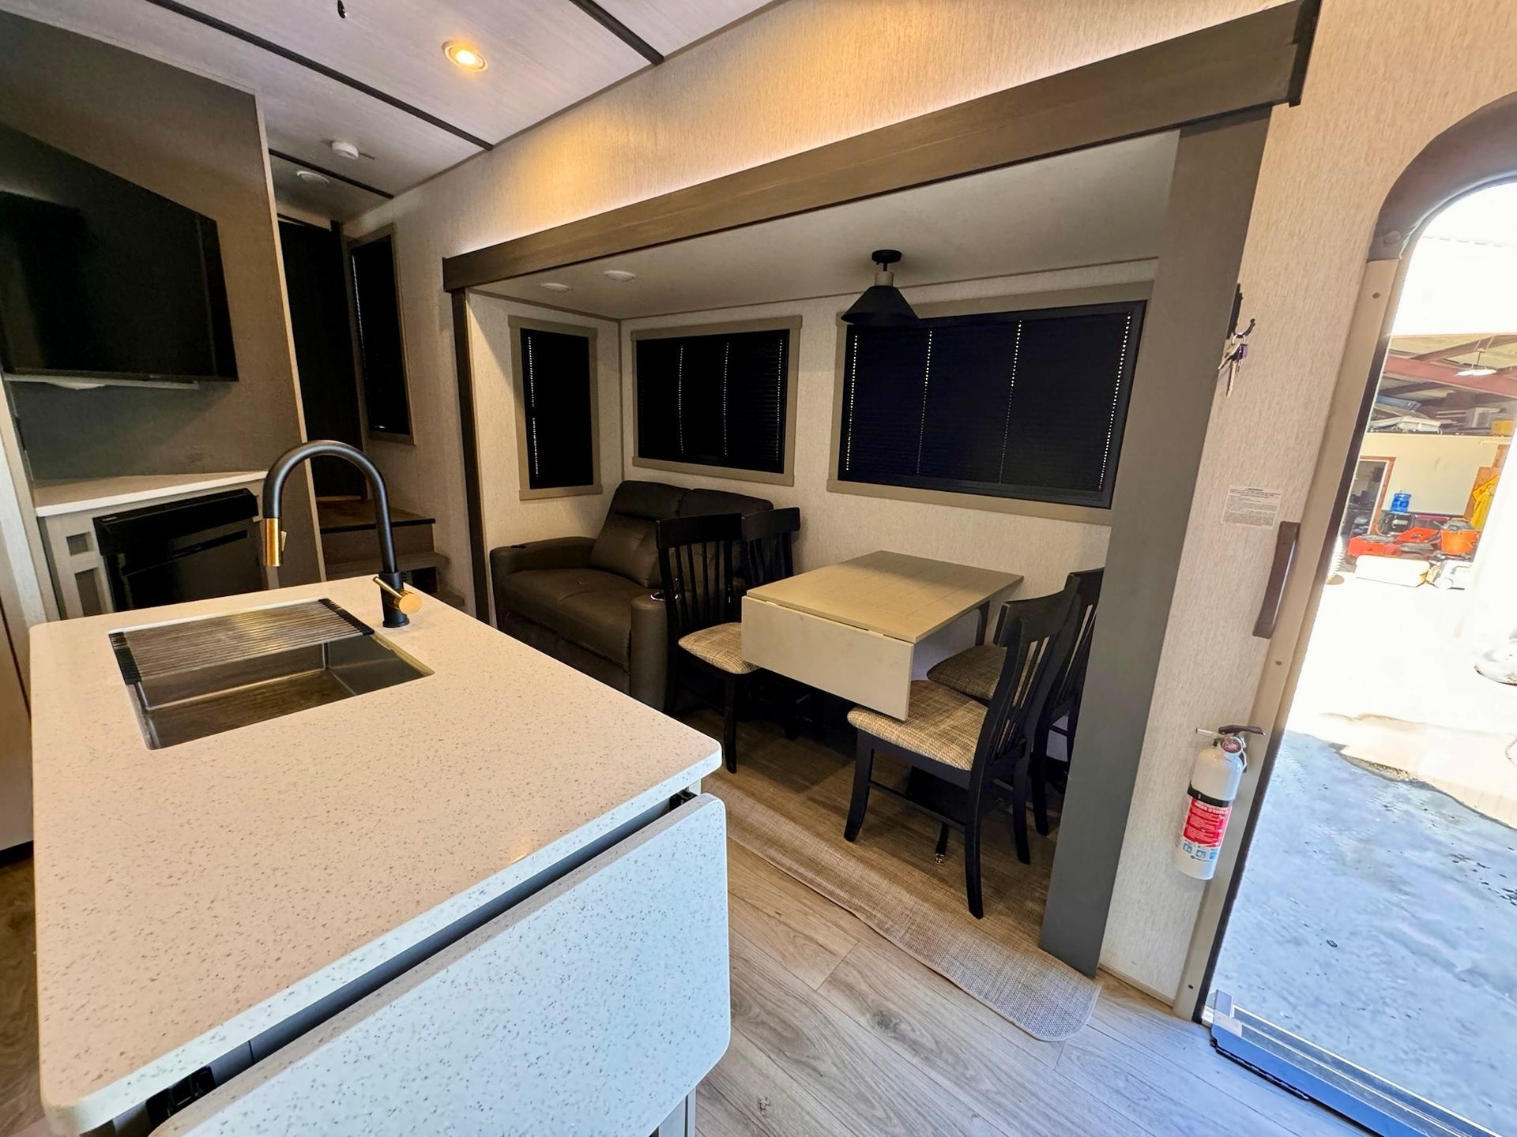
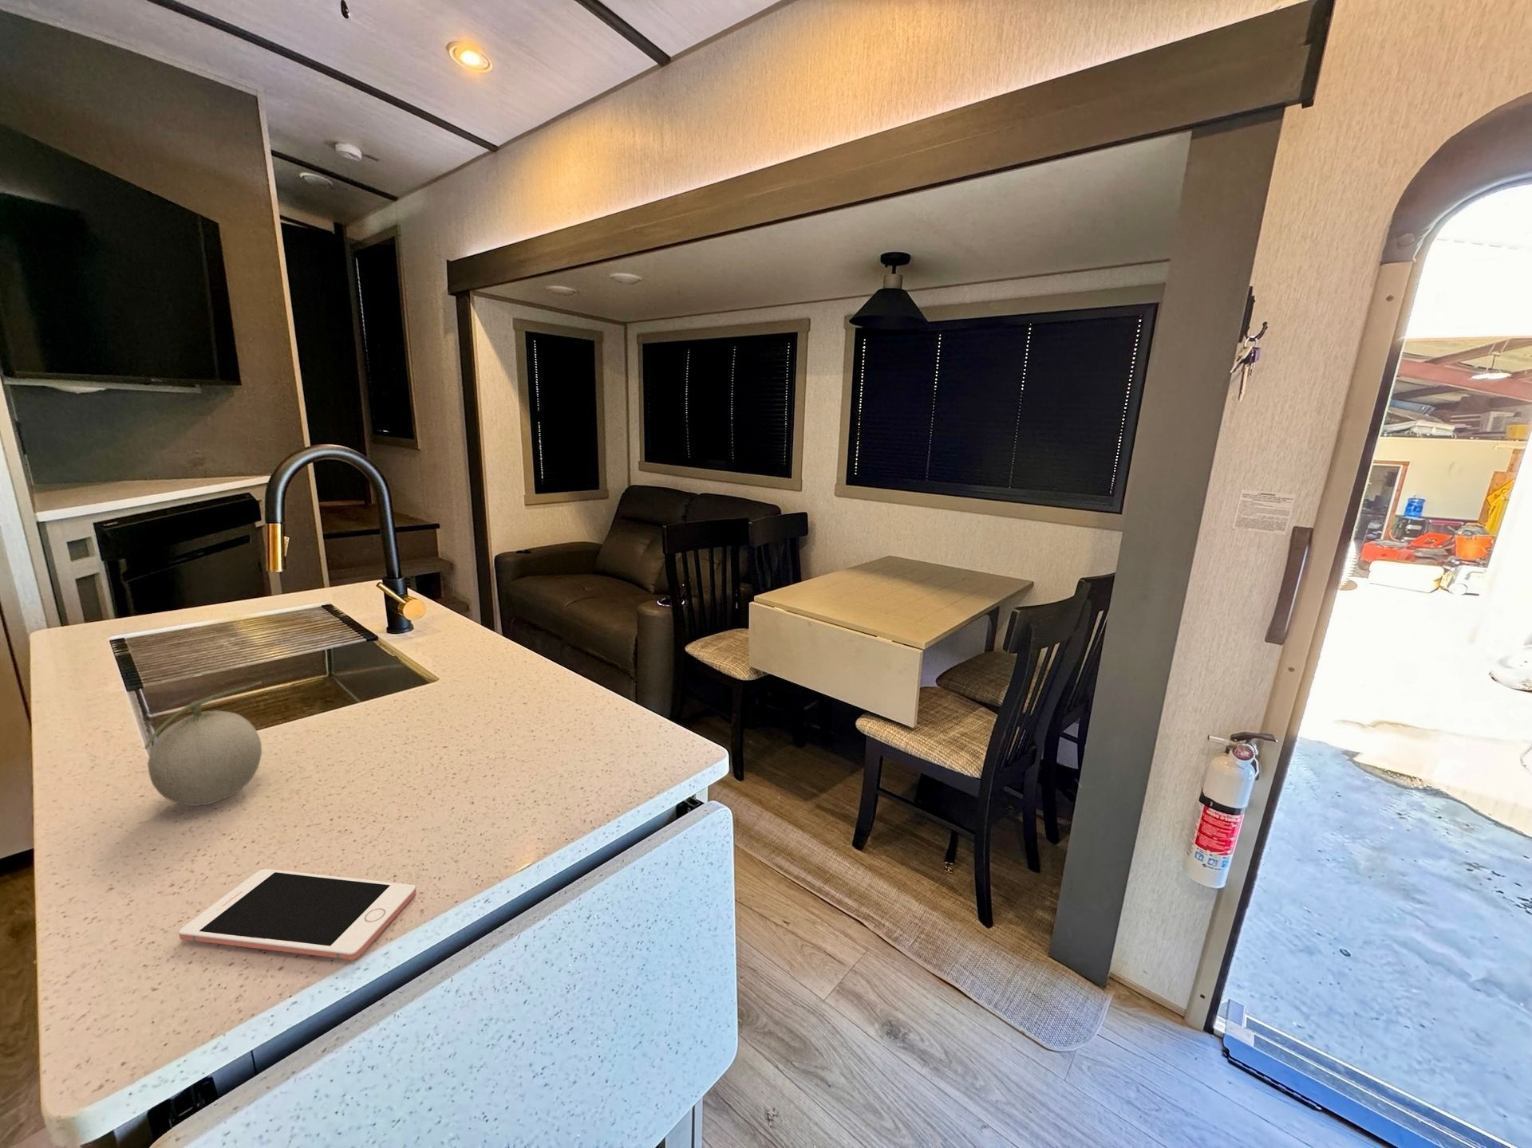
+ fruit (201, 746)
+ cell phone (304, 910)
